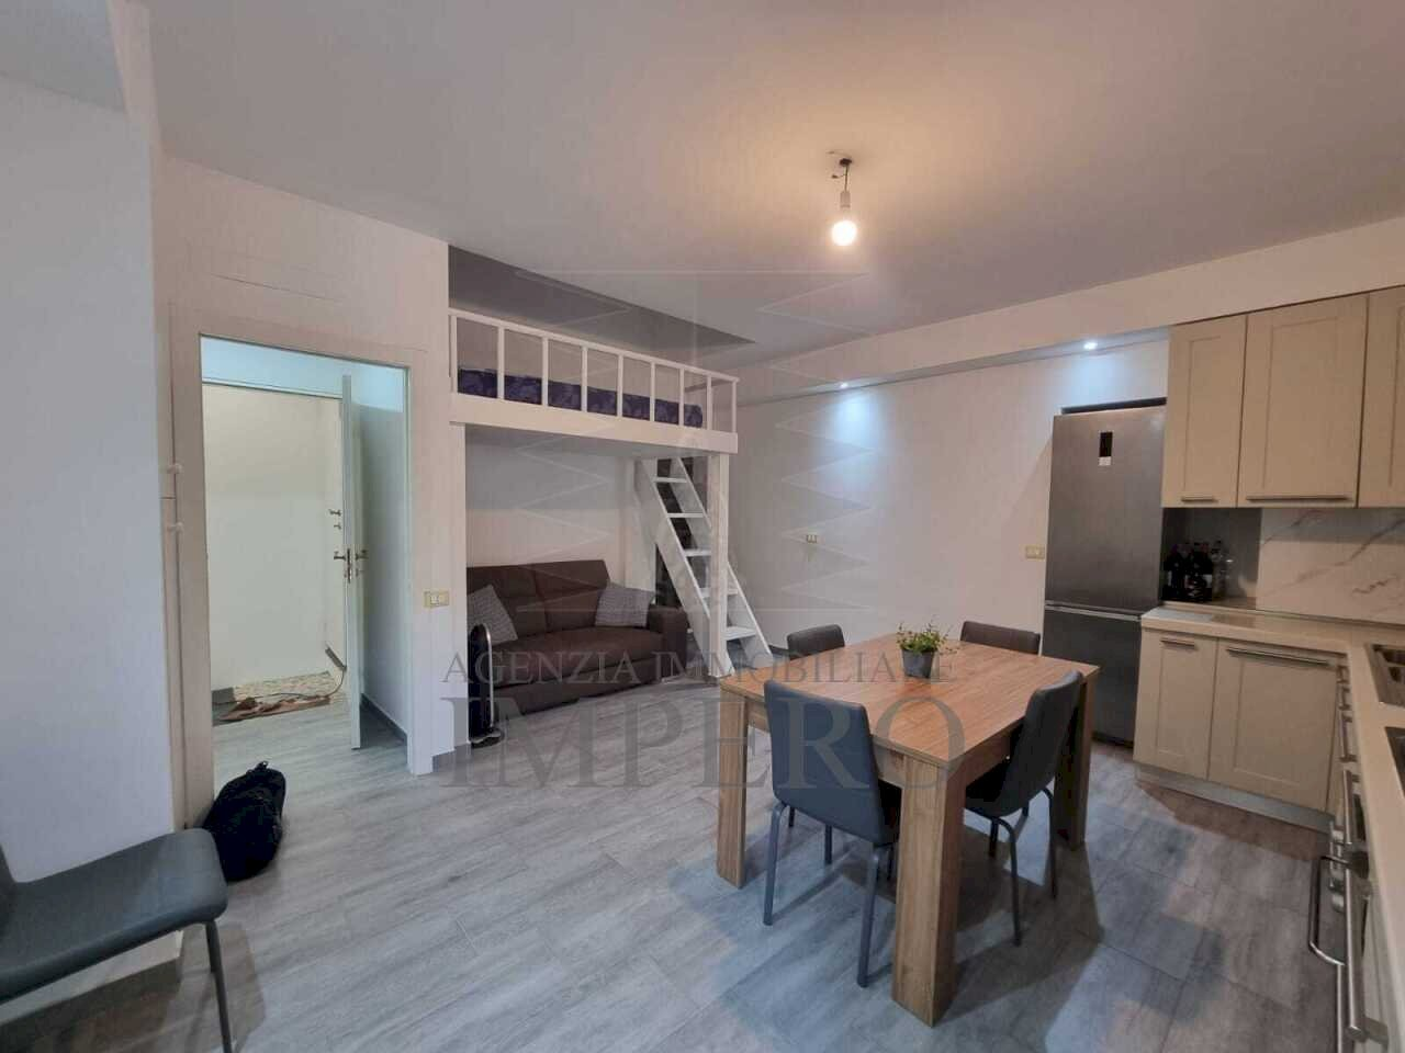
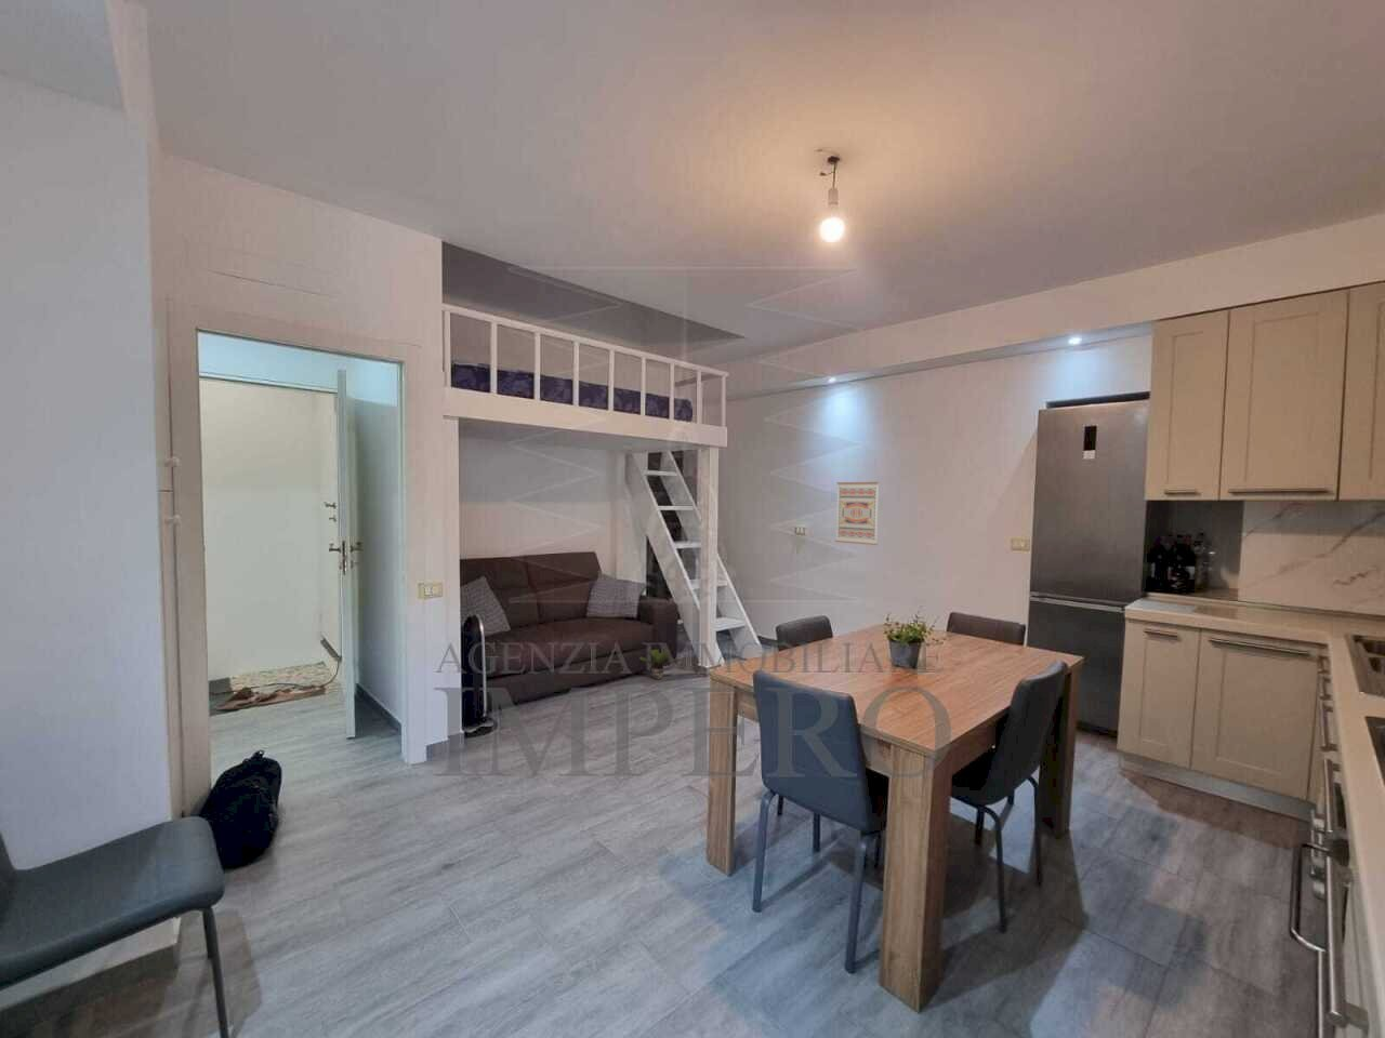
+ wall art (856, 512)
+ potted plant (658, 664)
